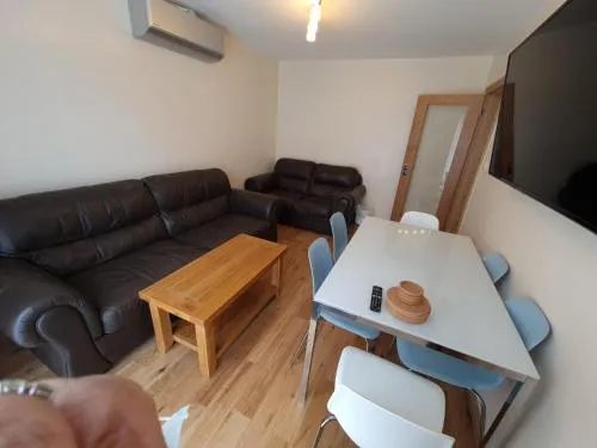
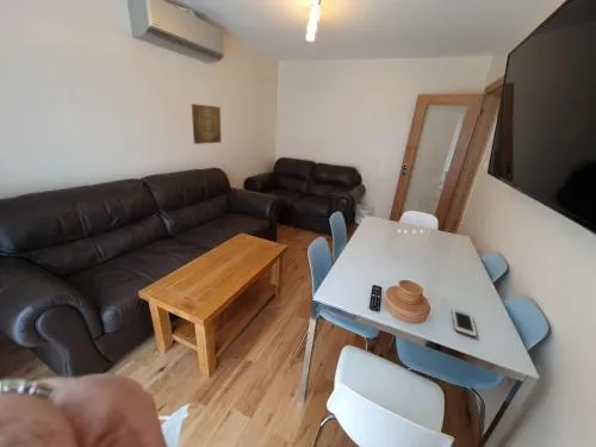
+ cell phone (462, 322)
+ wall art (207, 124)
